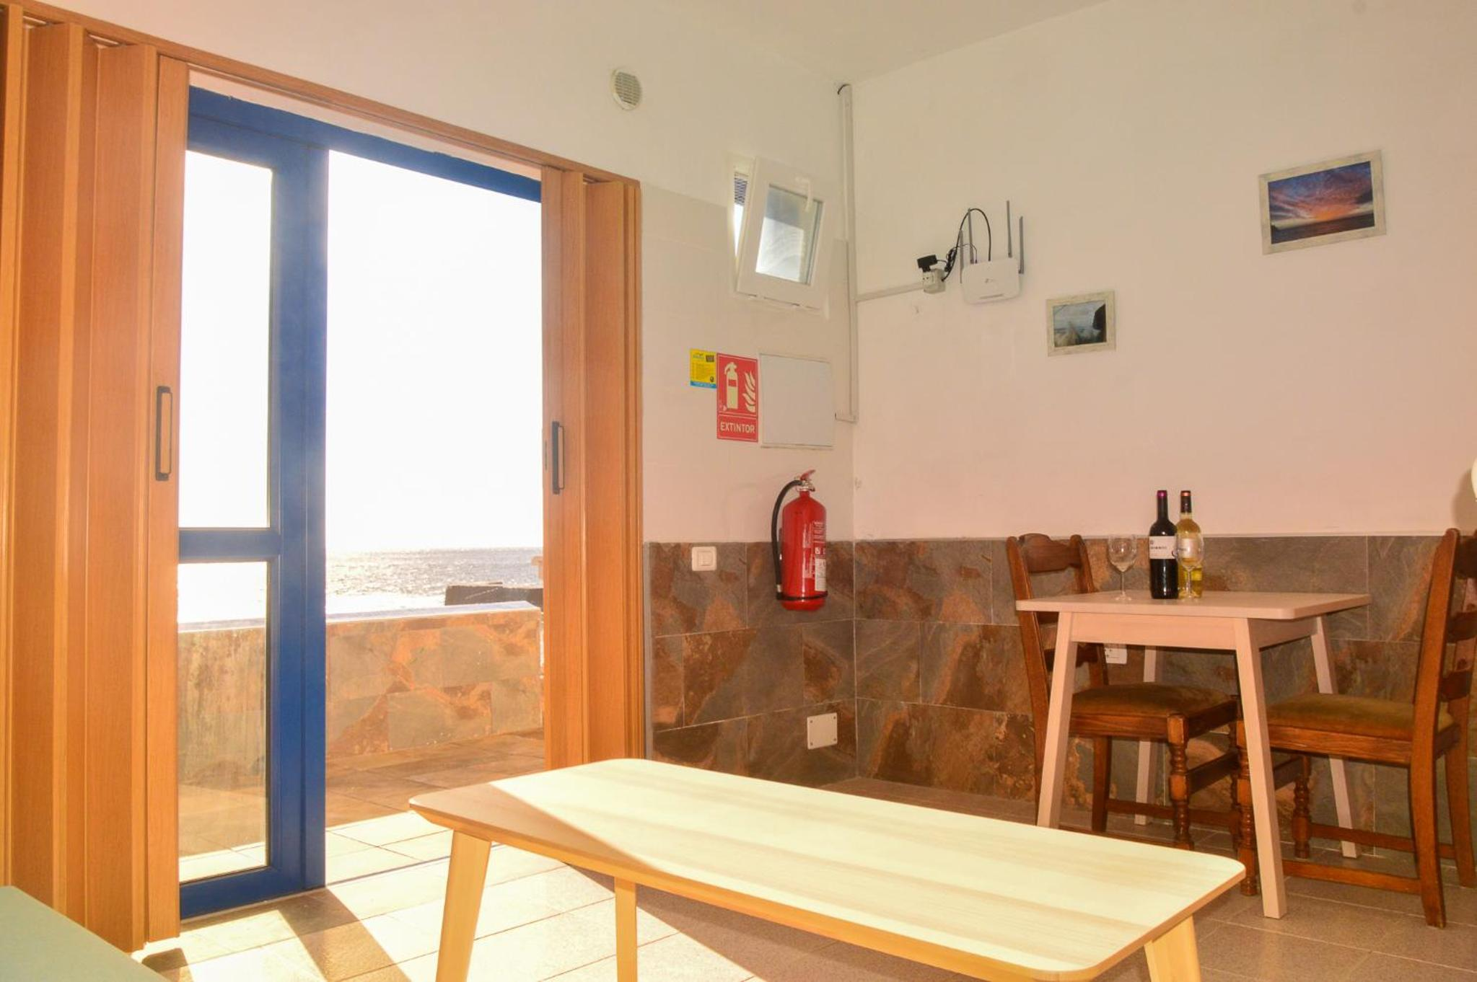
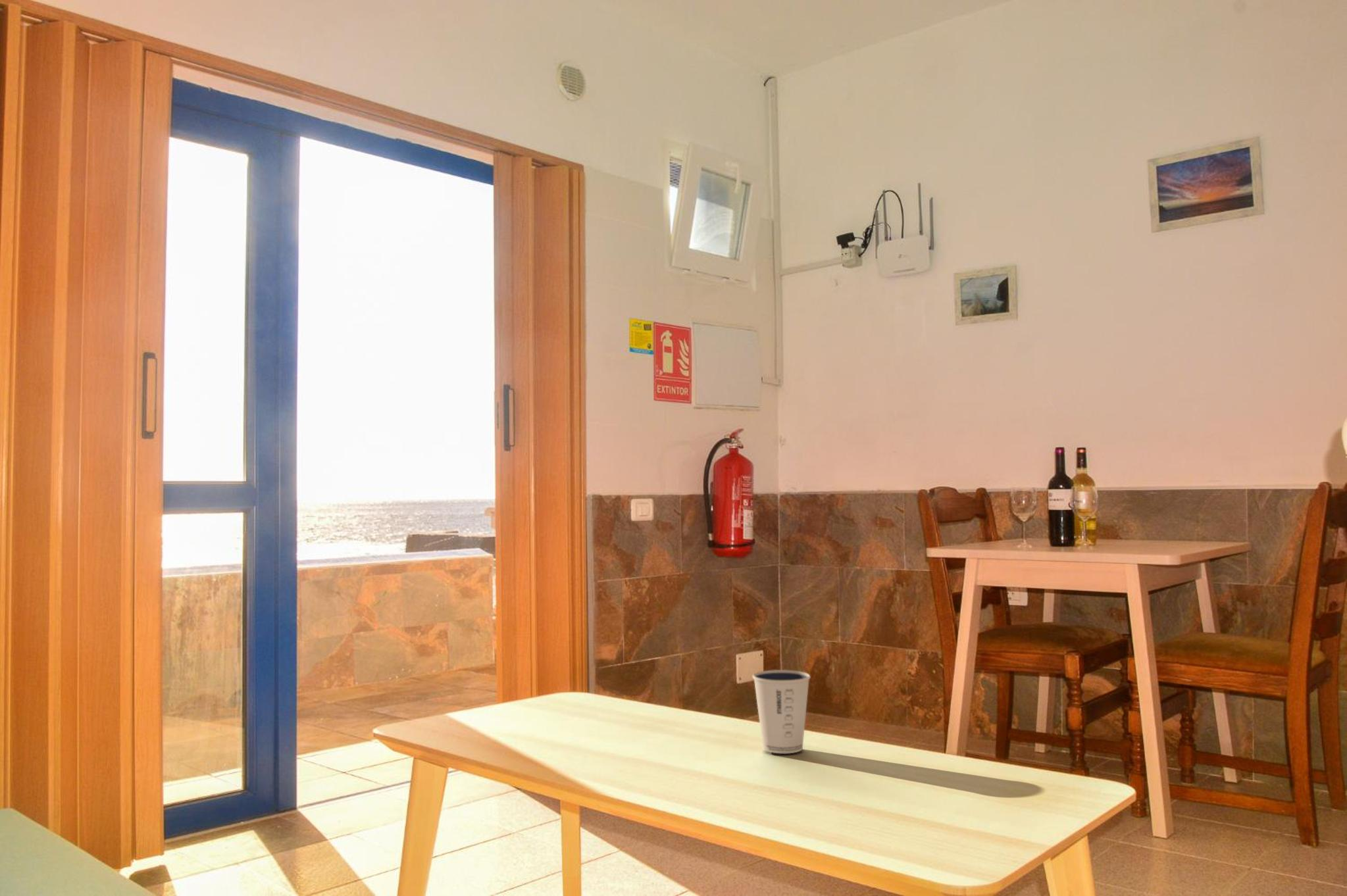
+ dixie cup (782, 712)
